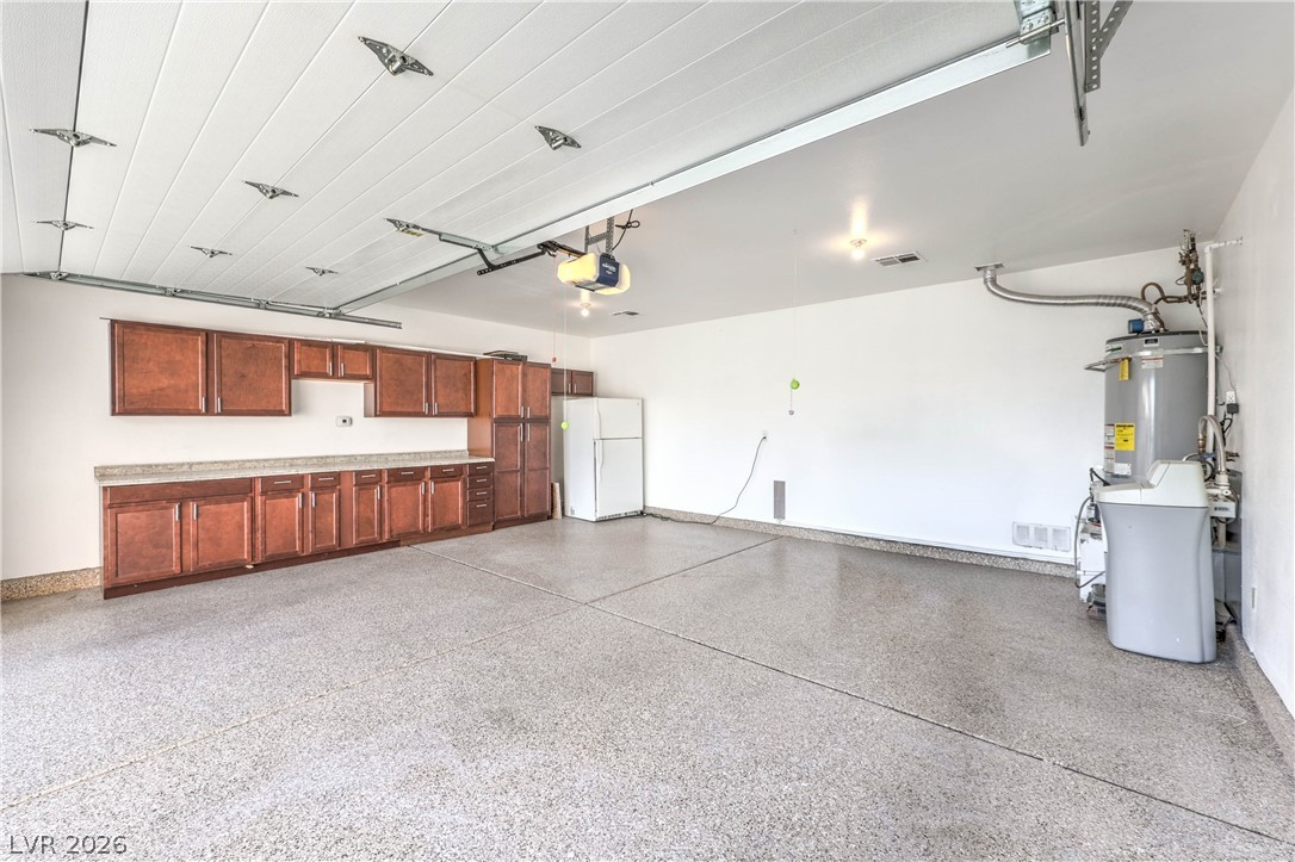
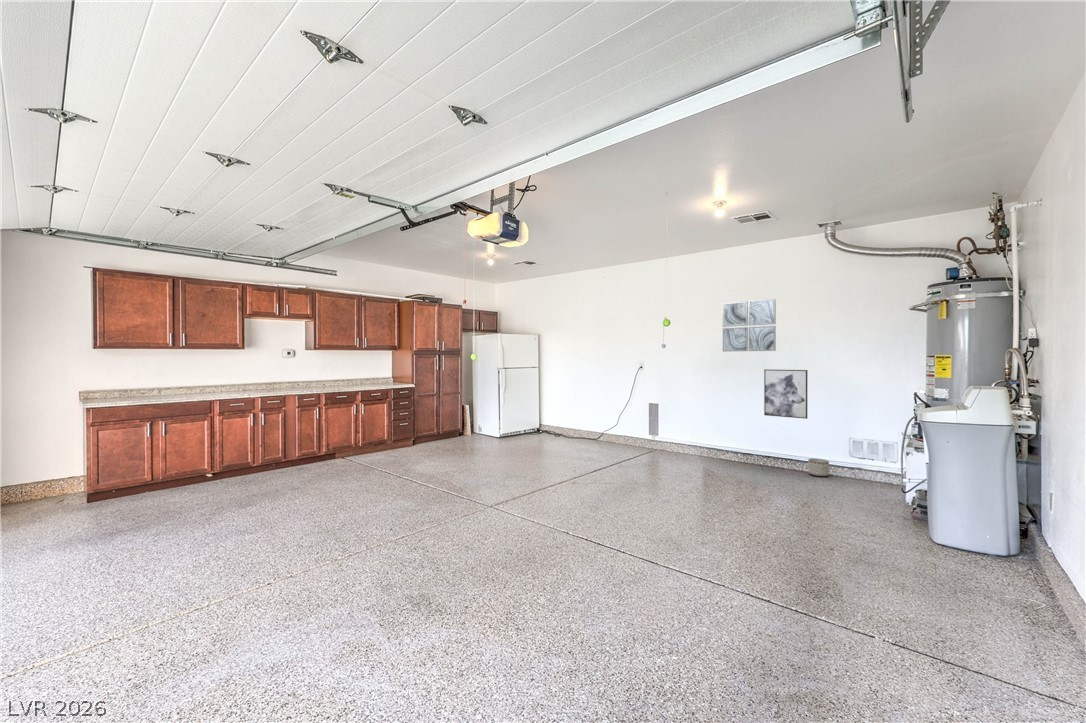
+ planter (818, 467)
+ wall art (785, 393)
+ wall art (747, 325)
